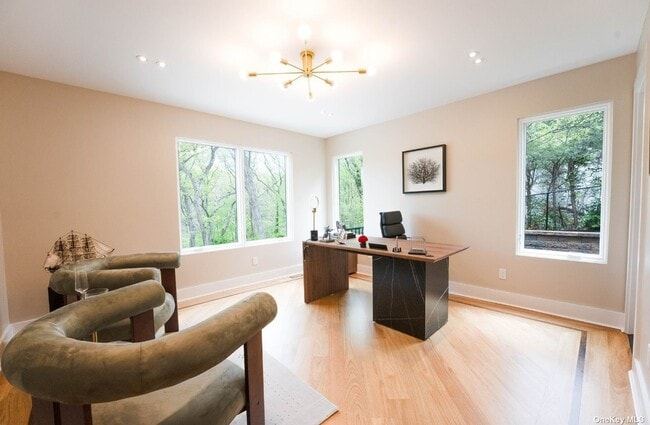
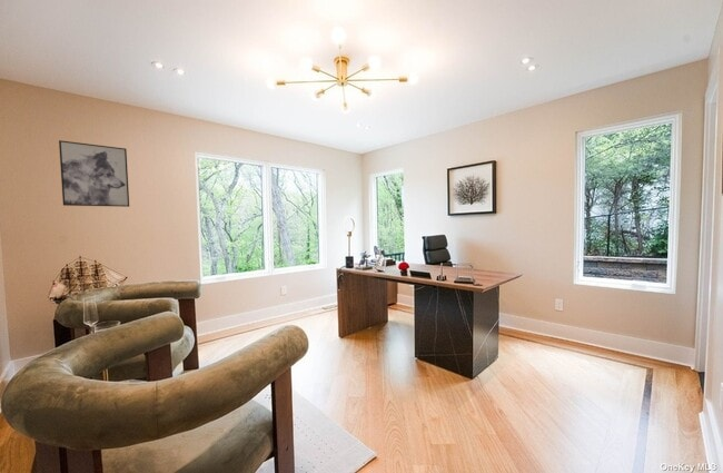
+ wall art (96, 175)
